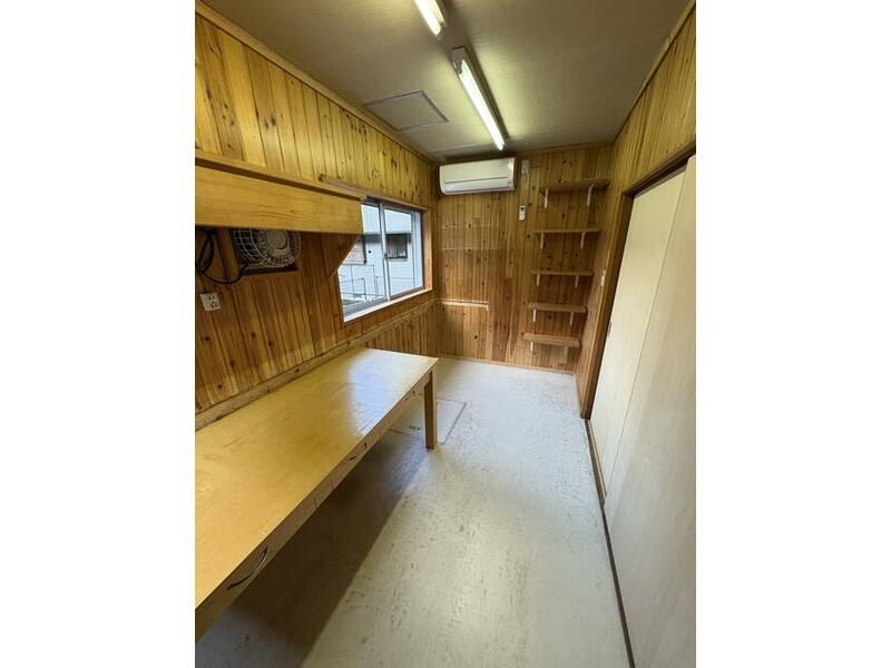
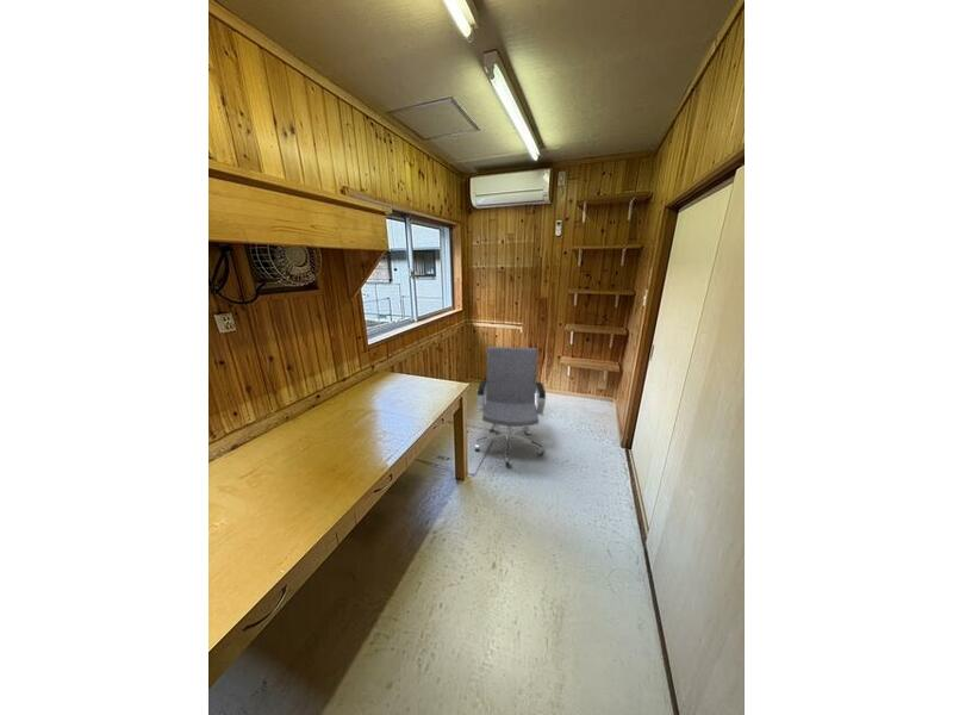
+ office chair (510, 403)
